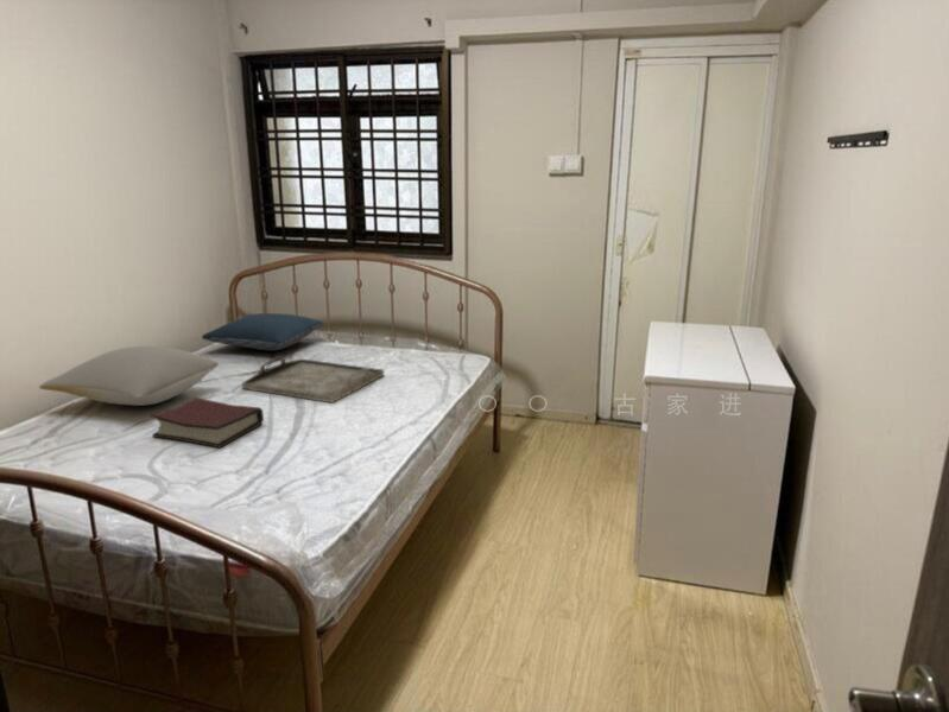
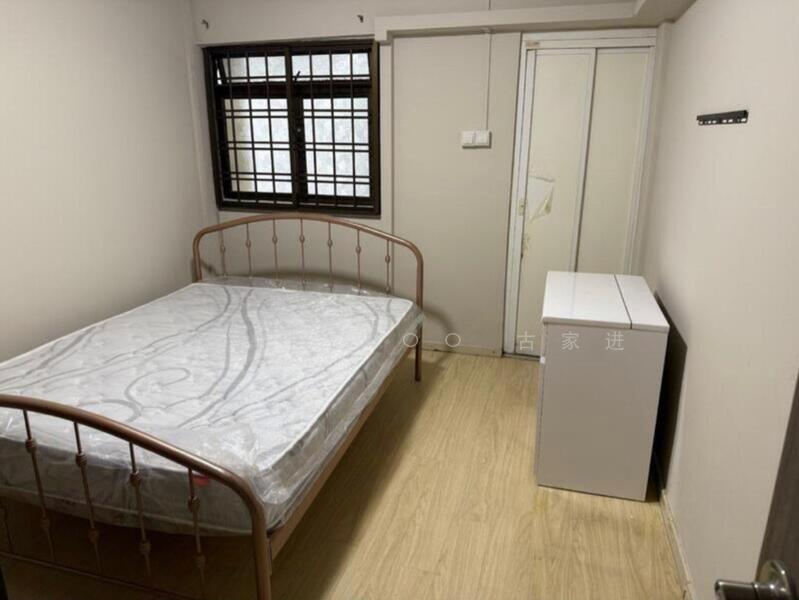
- pillow (133, 374)
- pillow (265, 330)
- hardback book (208, 419)
- serving tray (315, 373)
